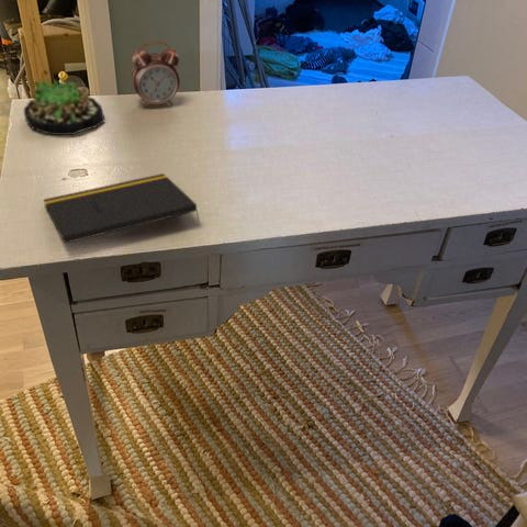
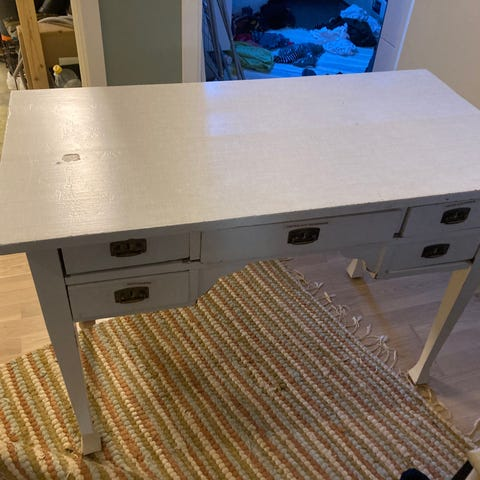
- succulent plant (60, 102)
- notepad (119, 205)
- alarm clock (156, 74)
